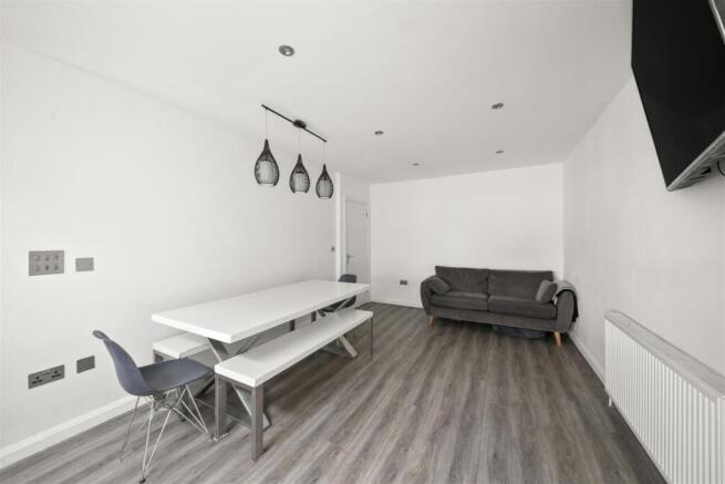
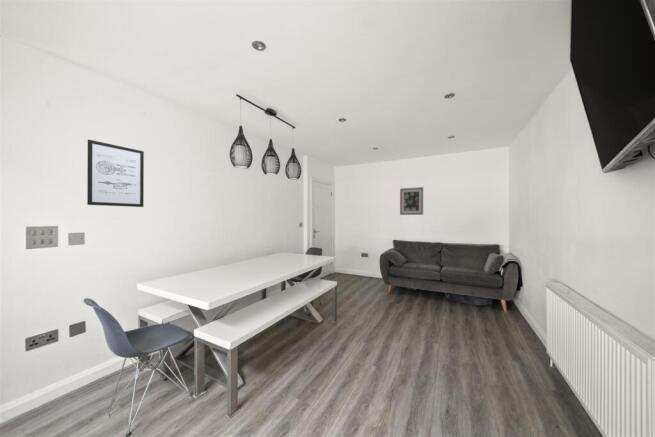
+ wall art (117, 175)
+ wall art (411, 201)
